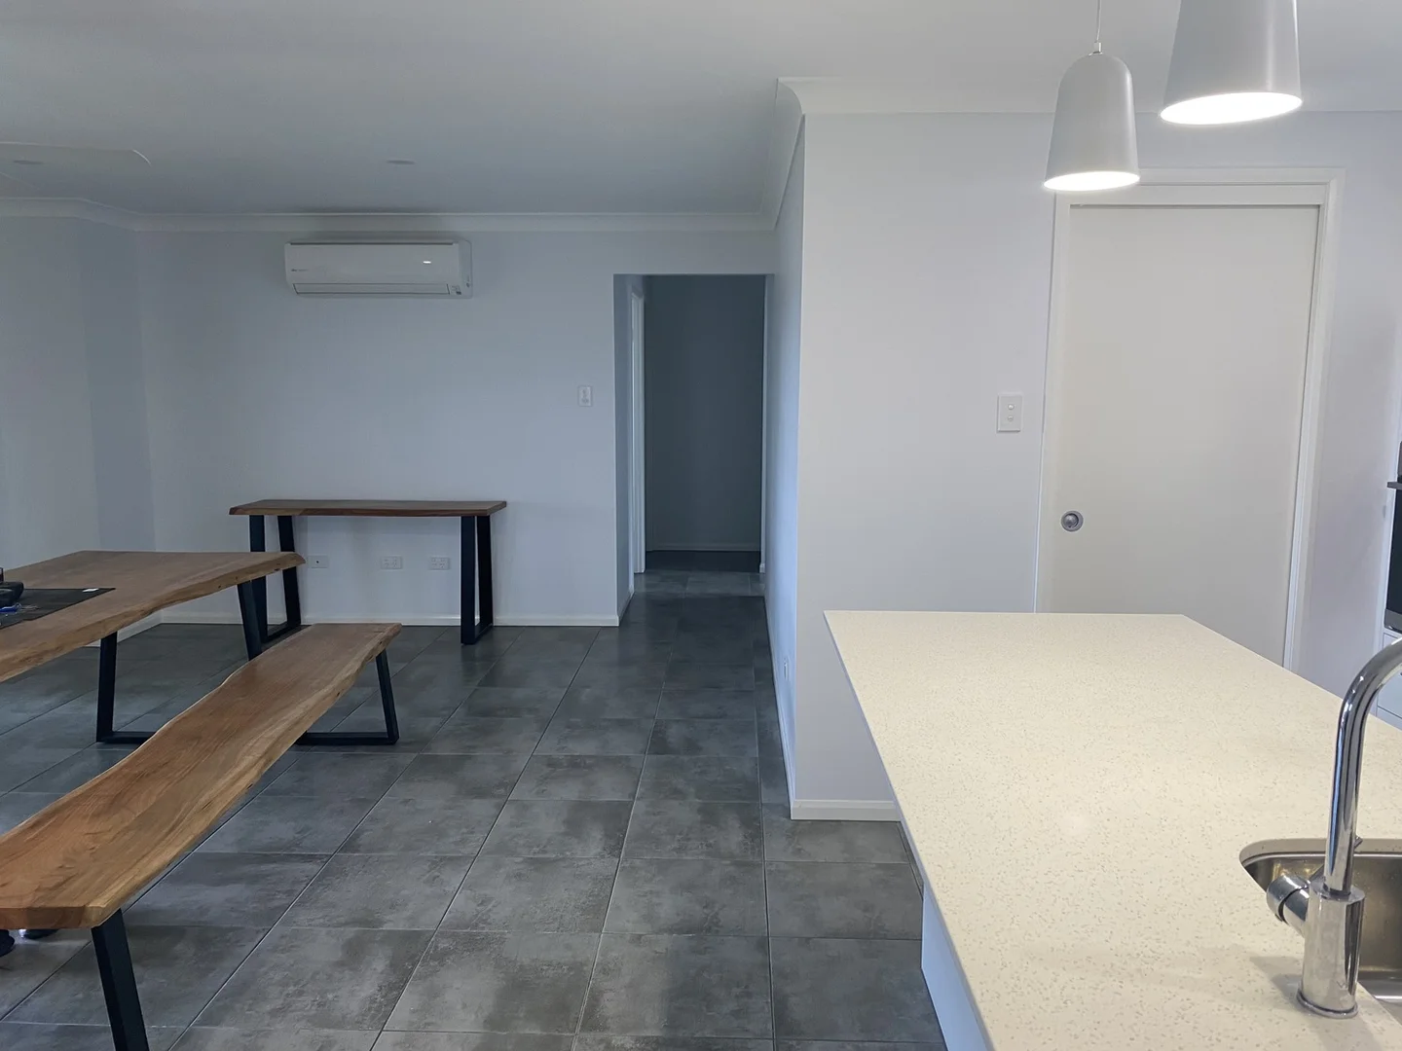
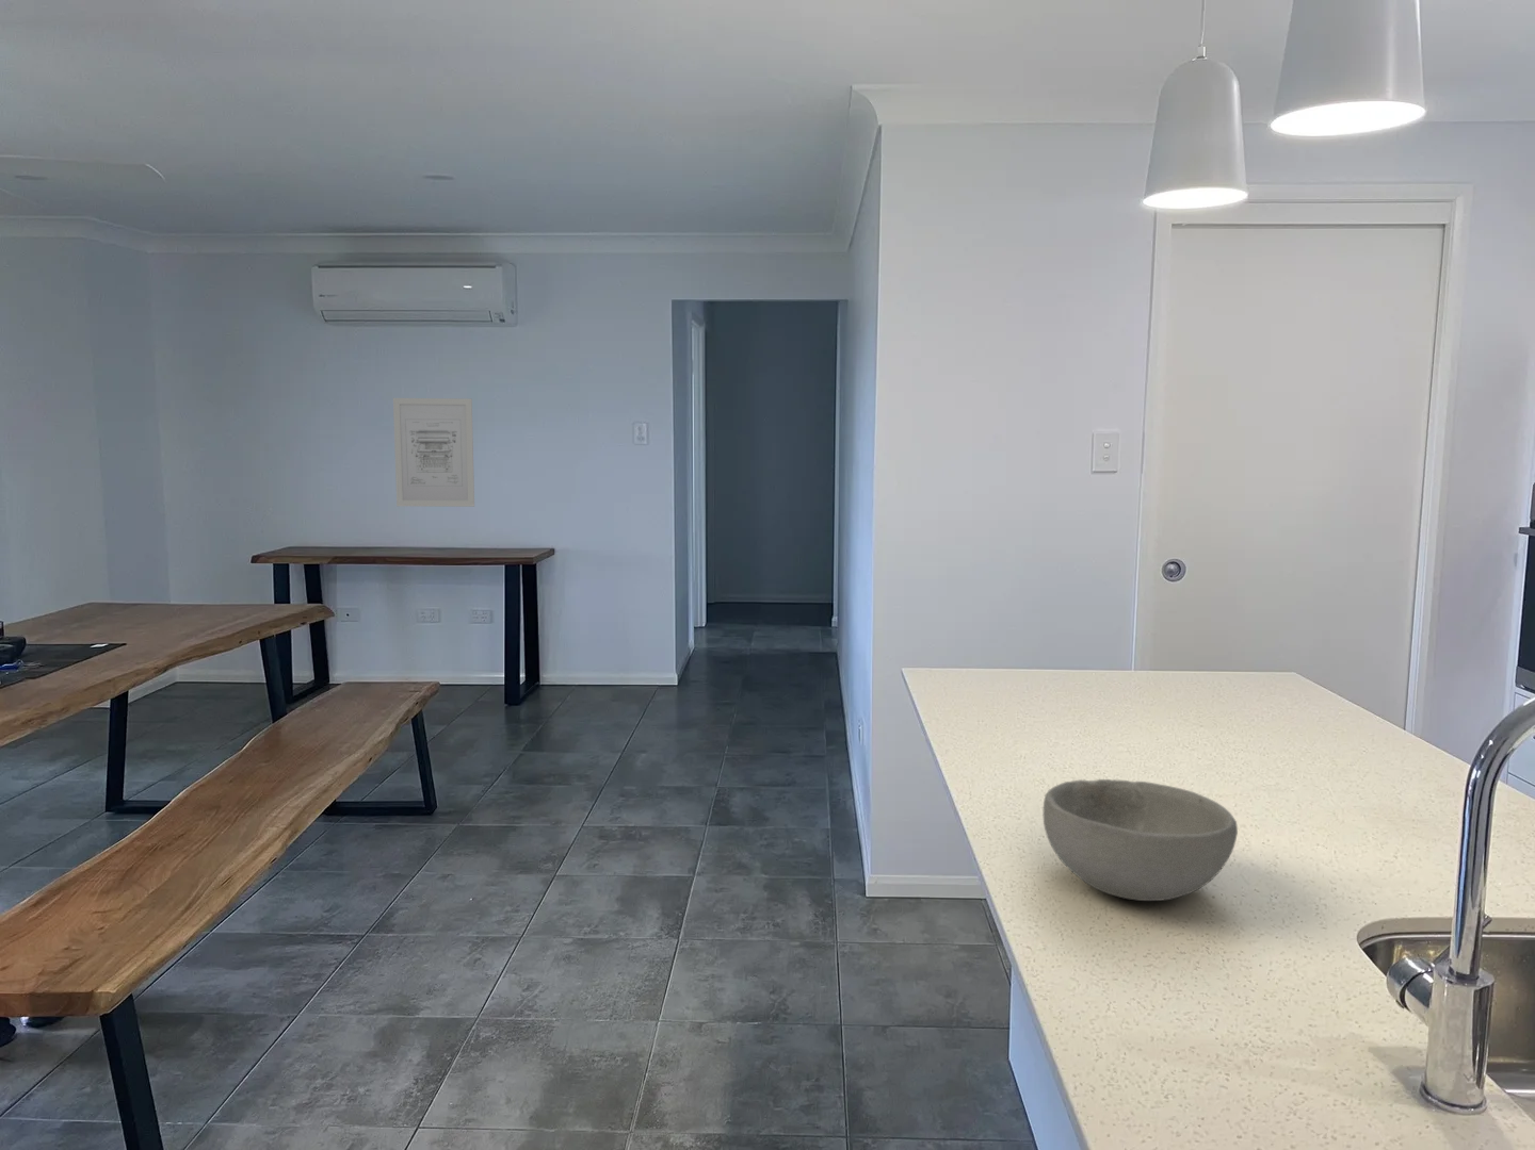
+ bowl (1135, 844)
+ wall art (434, 453)
